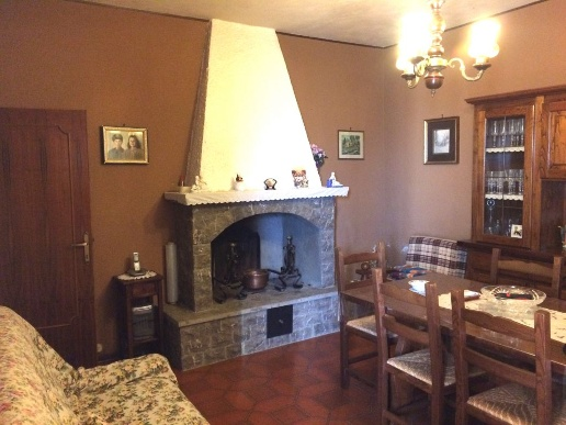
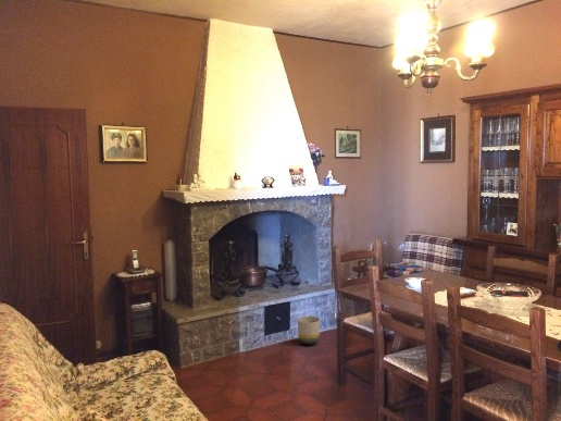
+ planter (309, 331)
